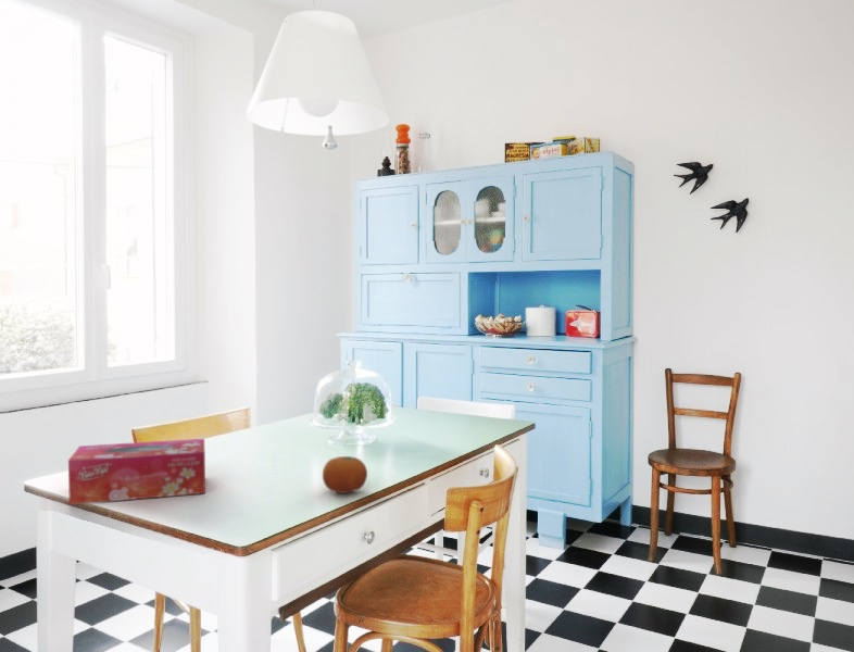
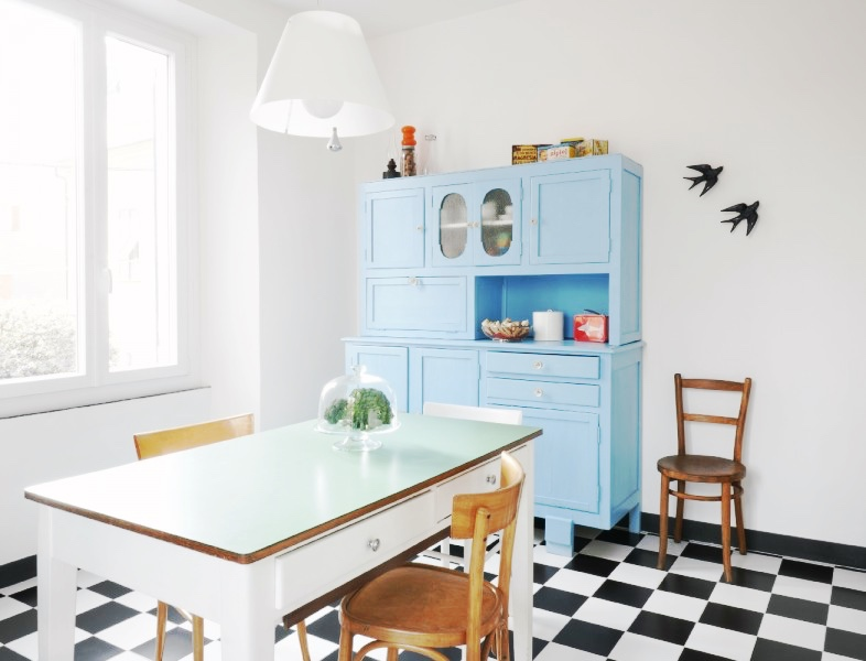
- tissue box (141, 468)
- fruit (344, 474)
